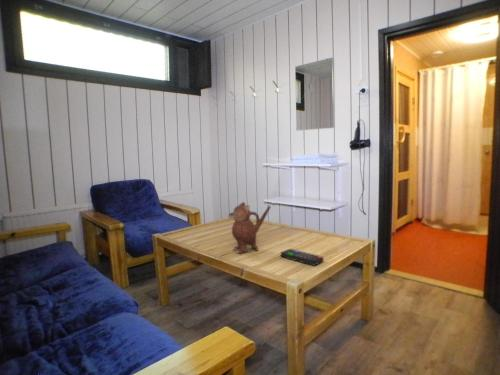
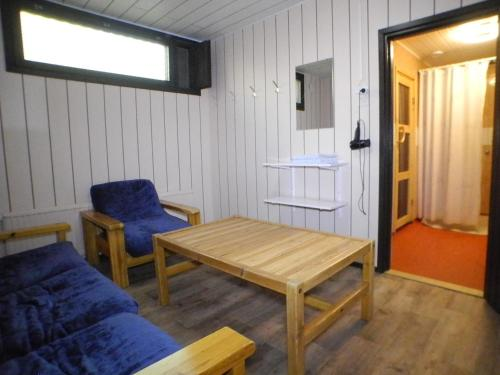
- teapot (248, 225)
- remote control (301, 256)
